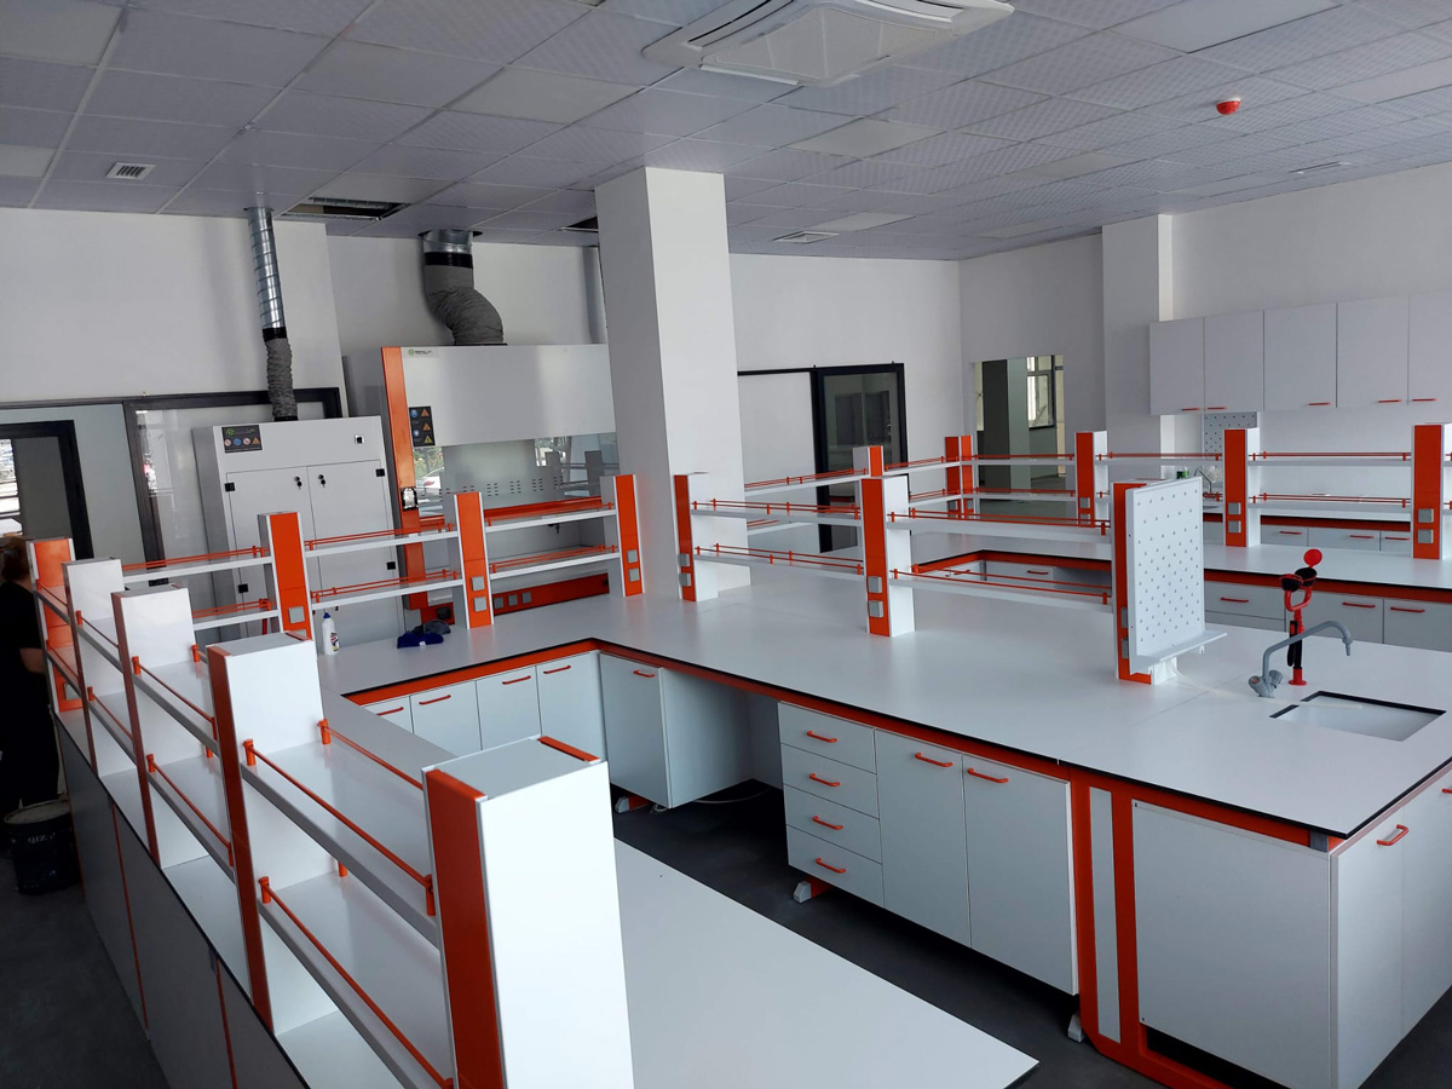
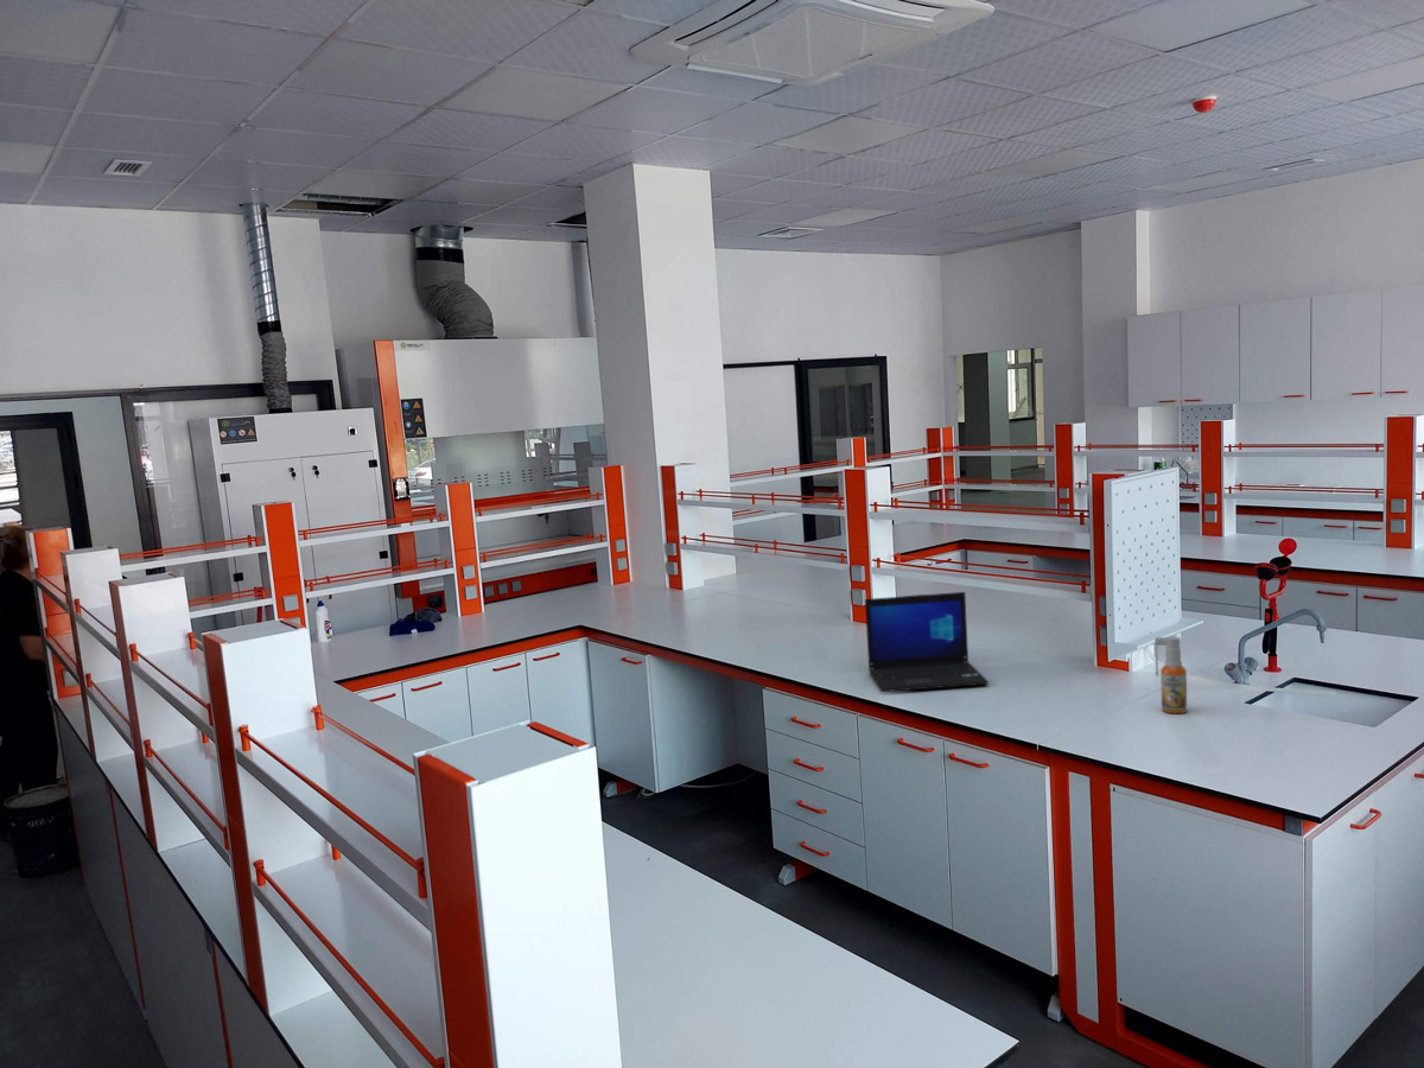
+ spray bottle (1170, 674)
+ laptop (923, 640)
